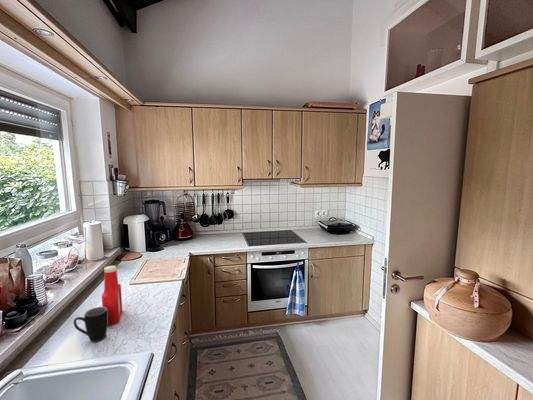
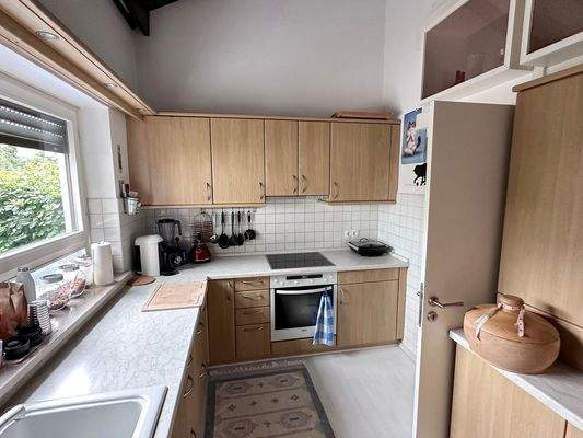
- soap bottle (111, 292)
- mug (91, 325)
